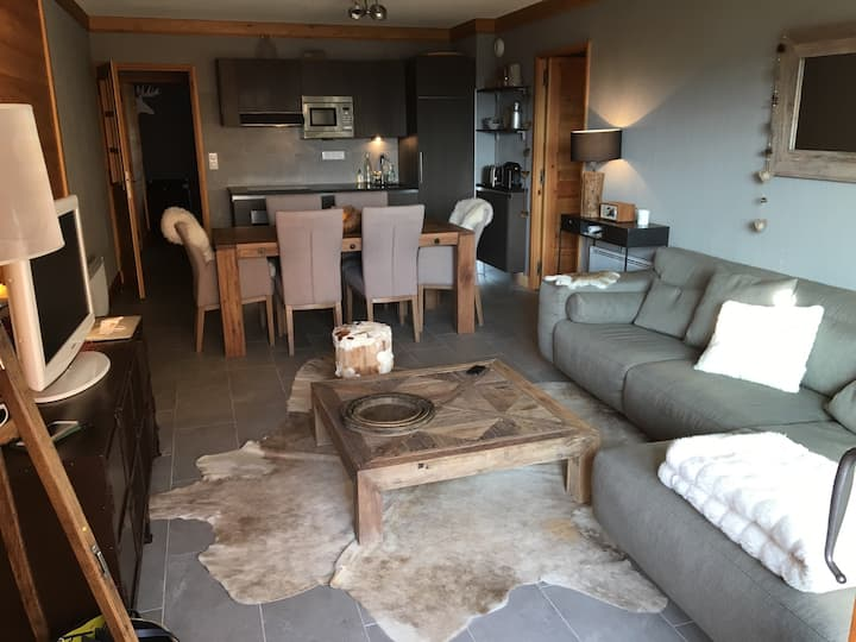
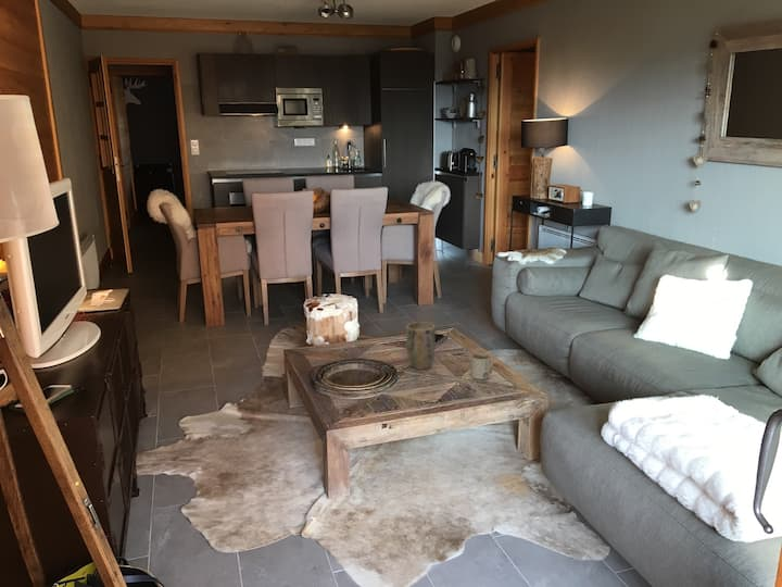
+ mug (483, 365)
+ plant pot (420, 346)
